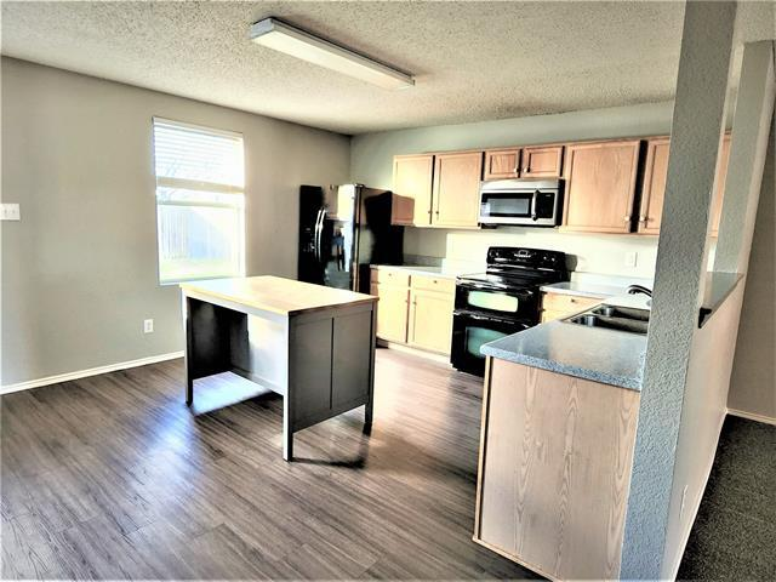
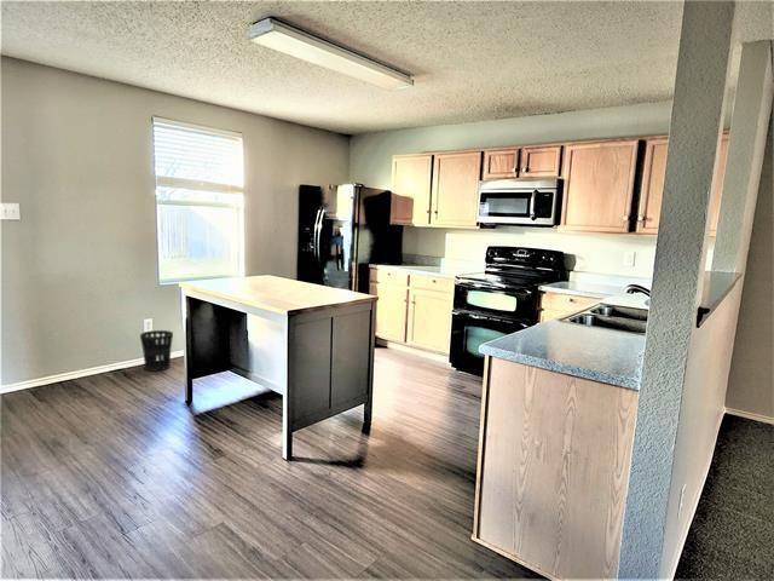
+ wastebasket (157, 350)
